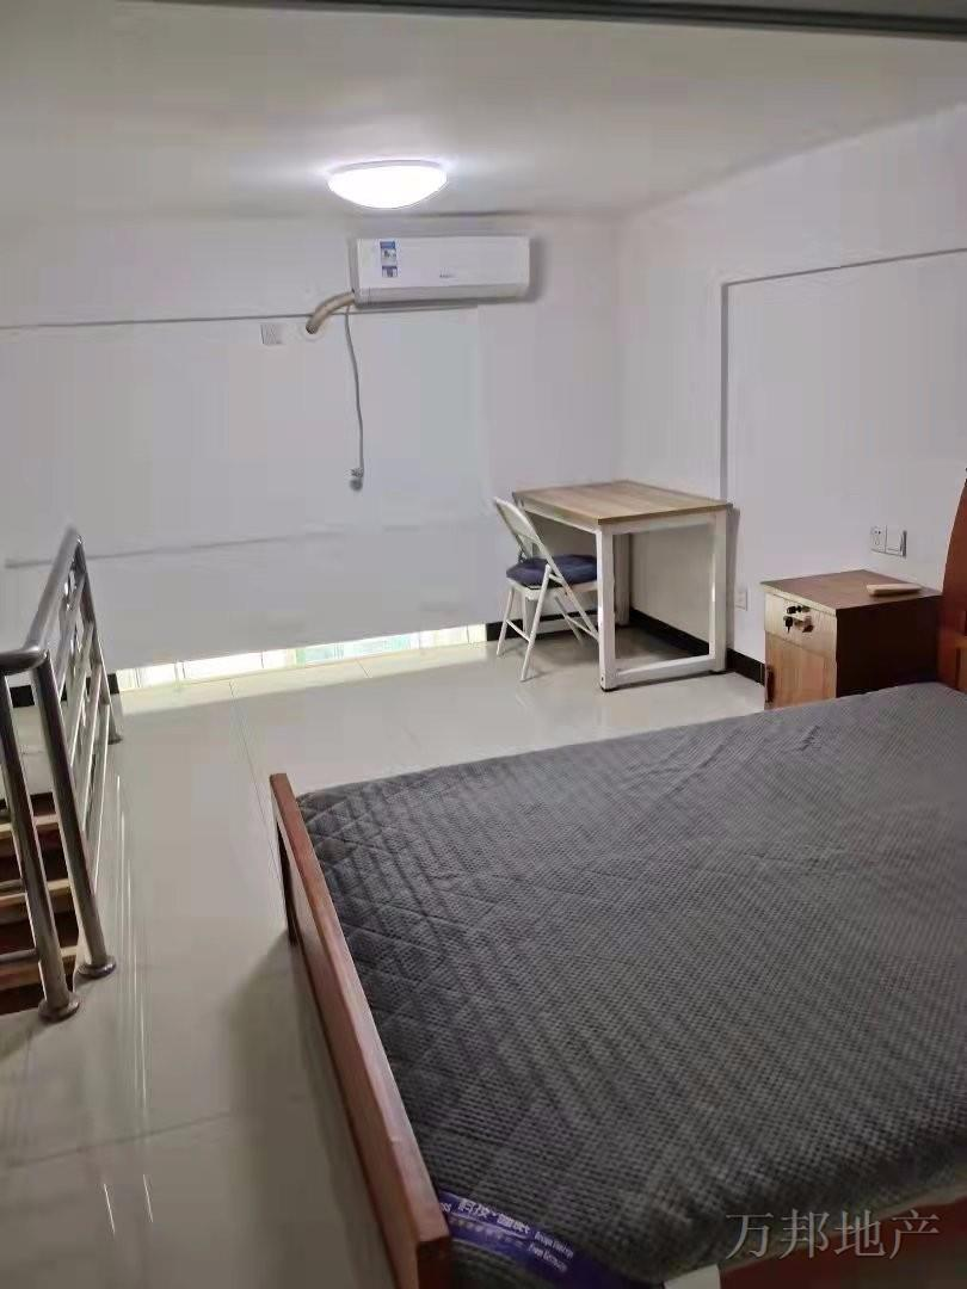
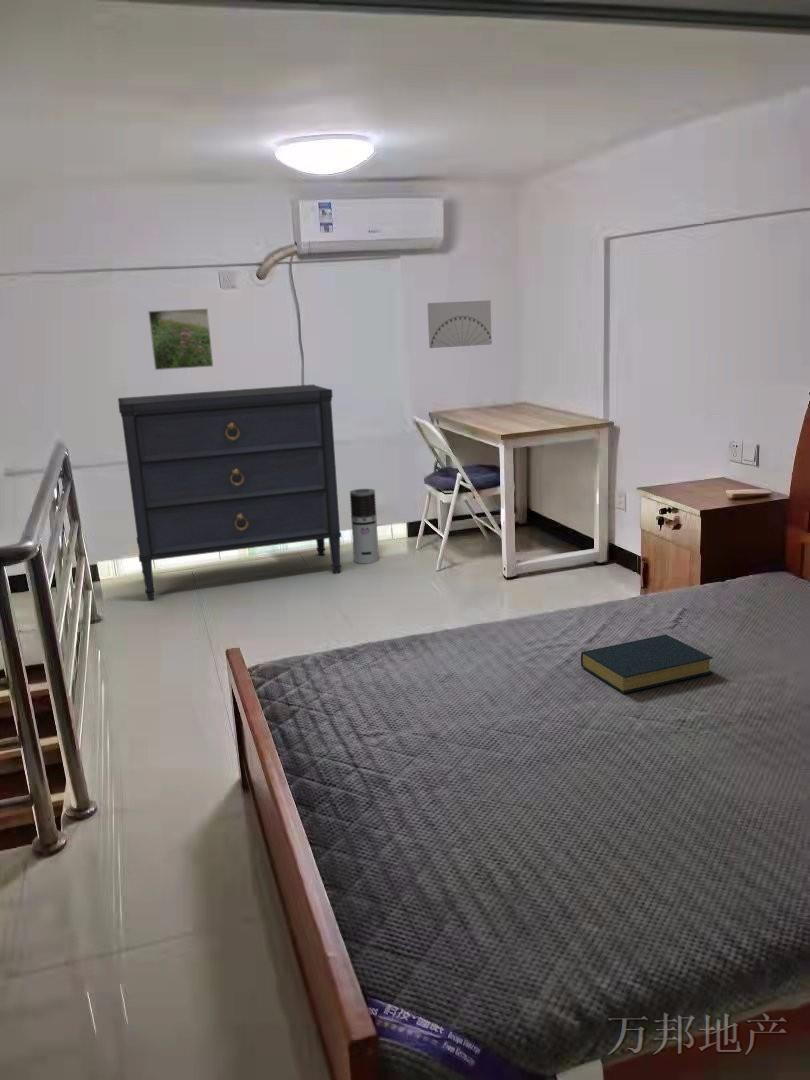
+ wall art (459, 324)
+ hardback book (645, 661)
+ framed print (181, 339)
+ air purifier (364, 526)
+ dresser (232, 487)
